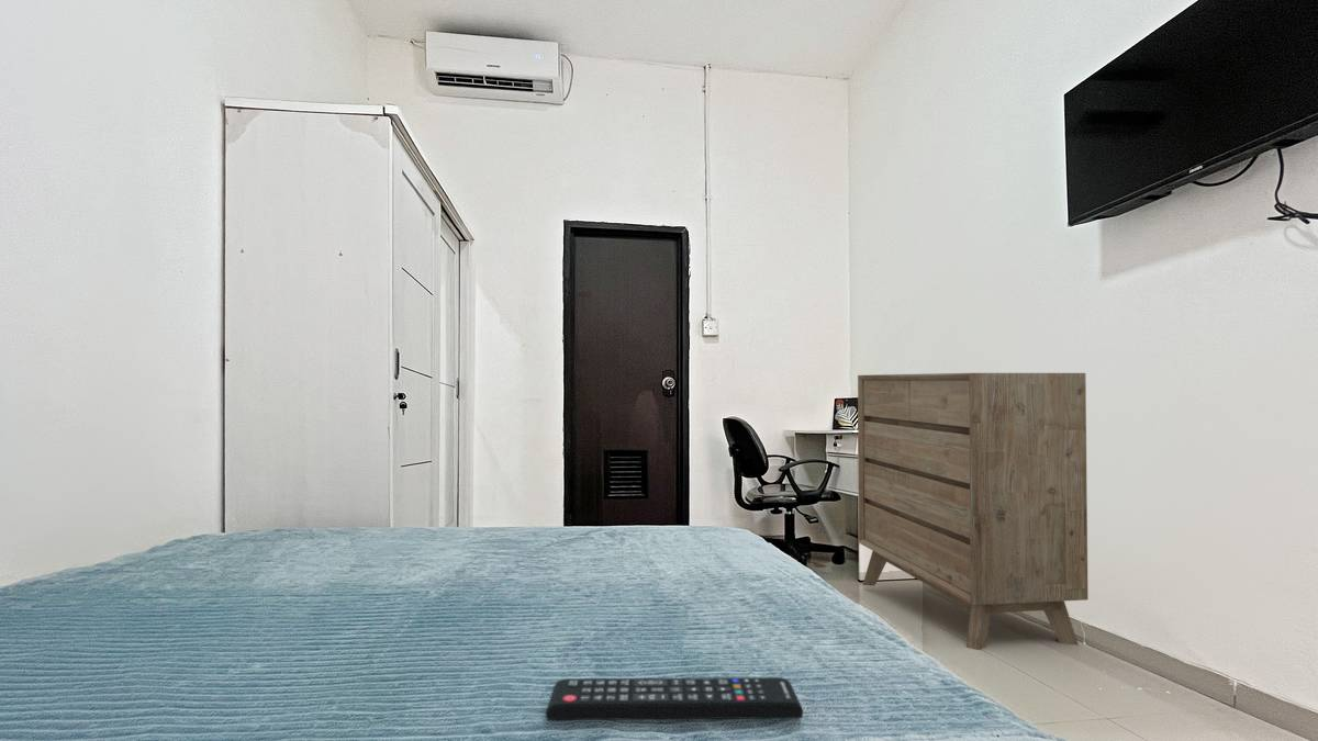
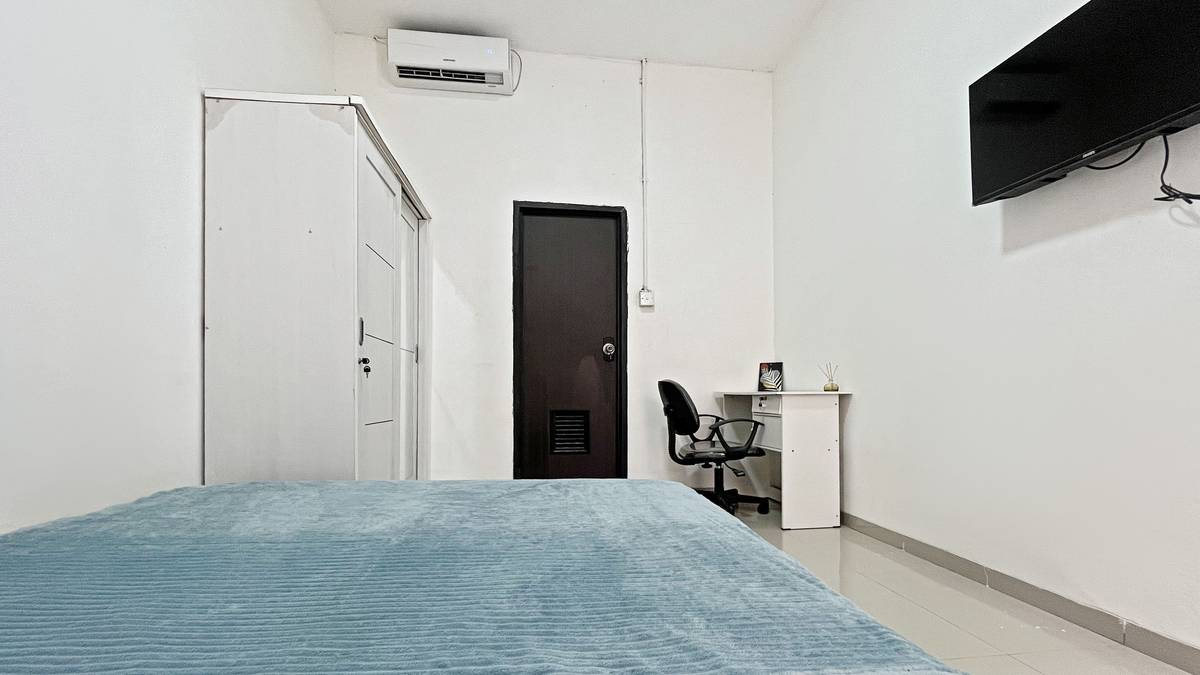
- remote control (673, 700)
- dresser (954, 493)
